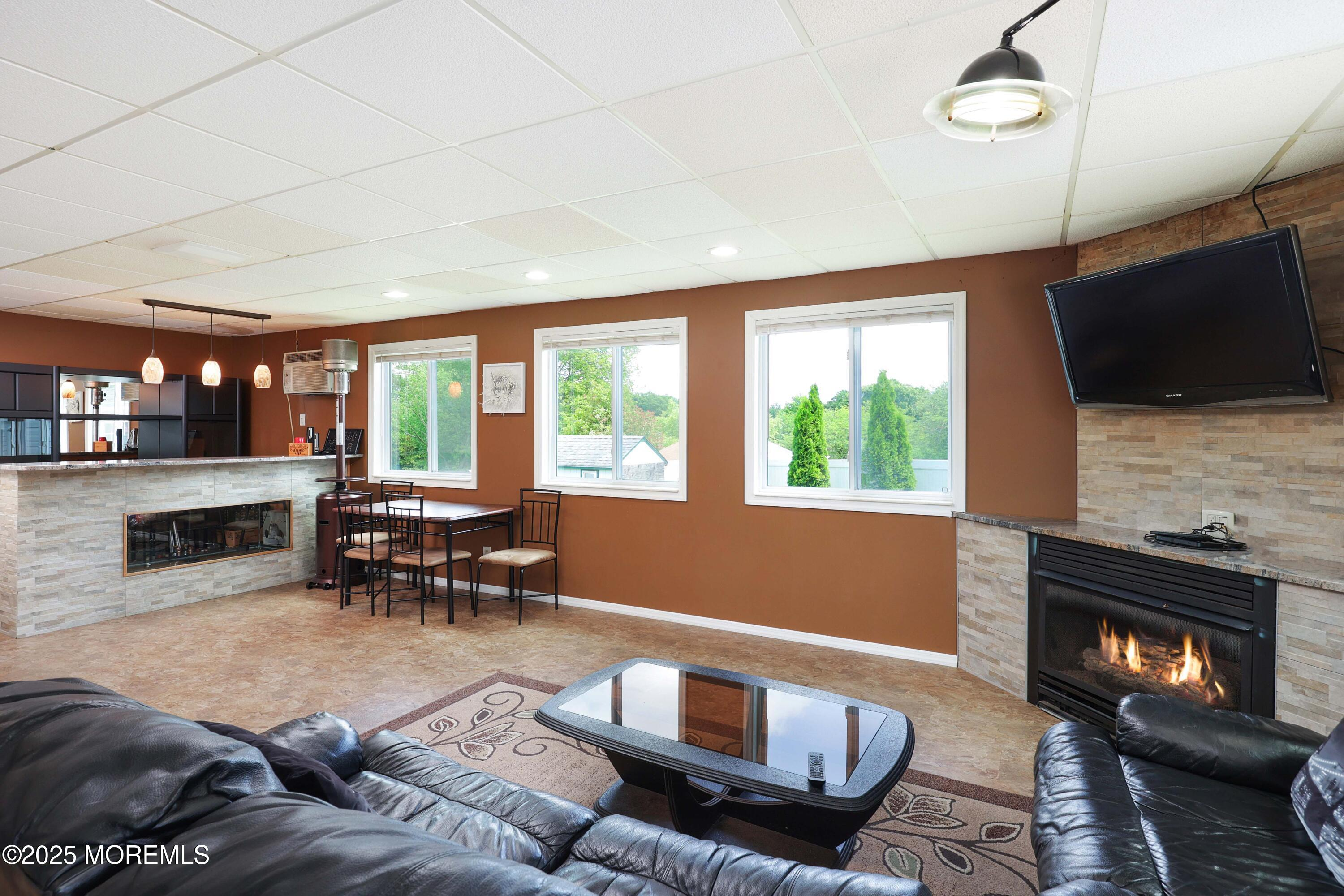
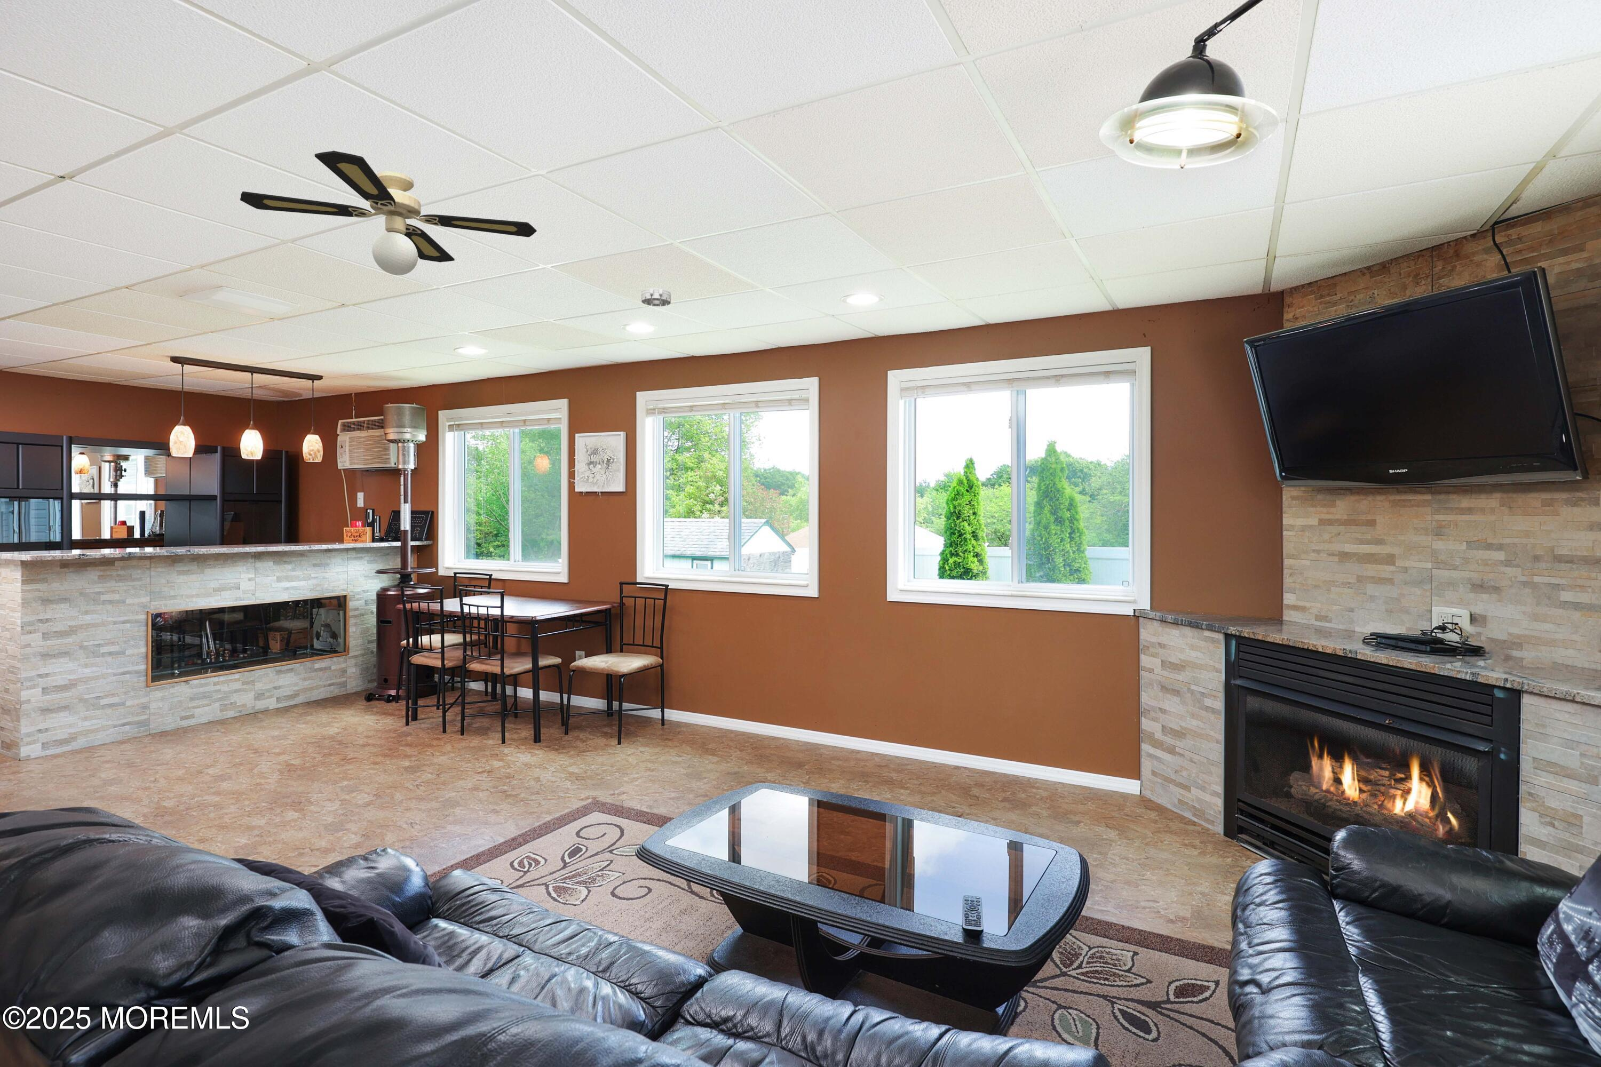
+ ceiling fan (395, 226)
+ smoke detector (656, 297)
